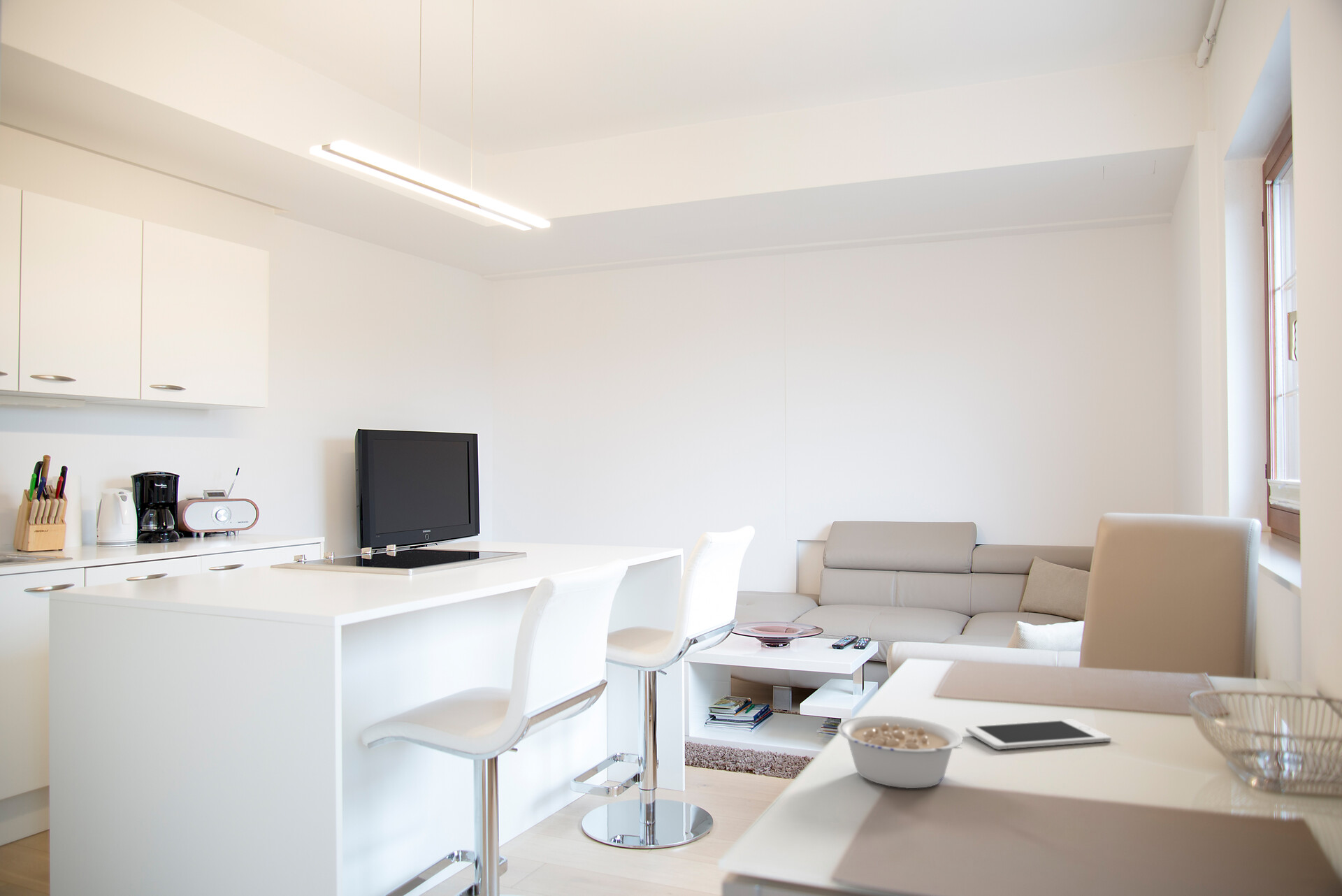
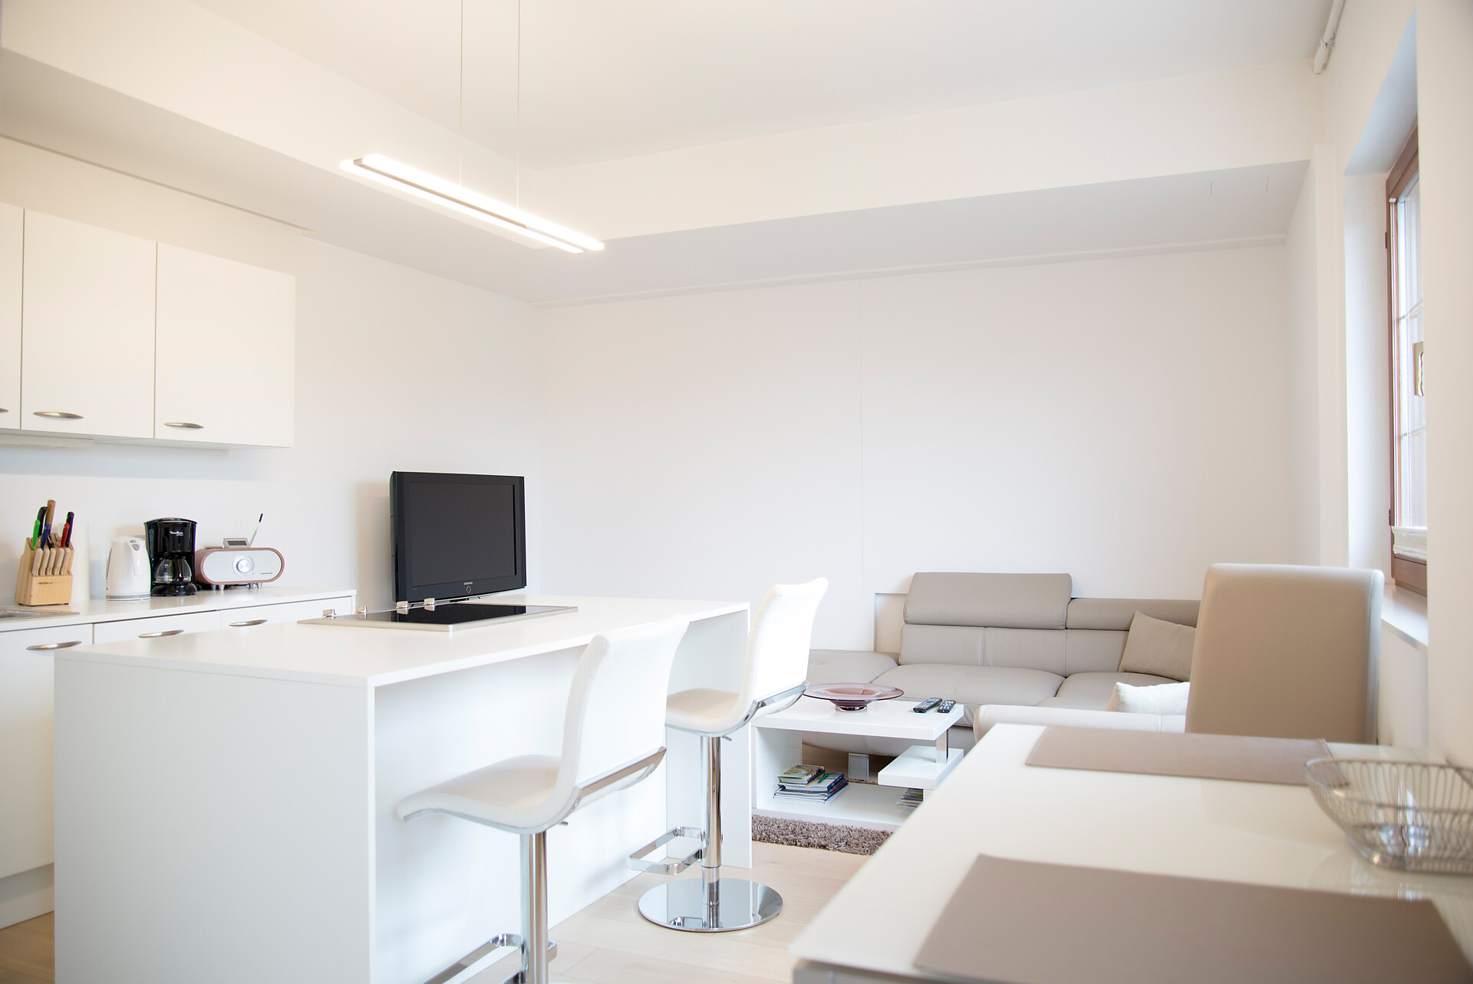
- legume (904, 749)
- cell phone (1037, 734)
